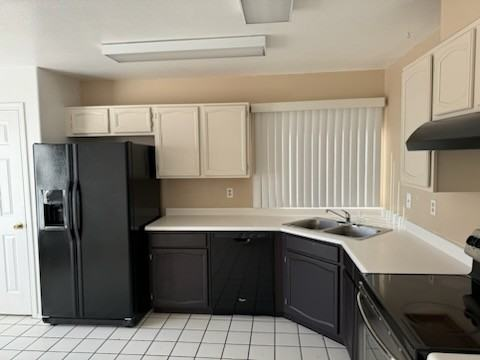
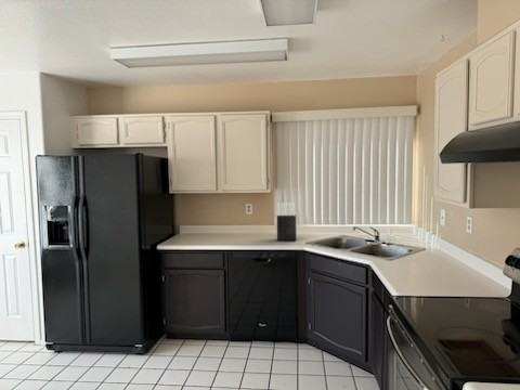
+ knife block (286, 221)
